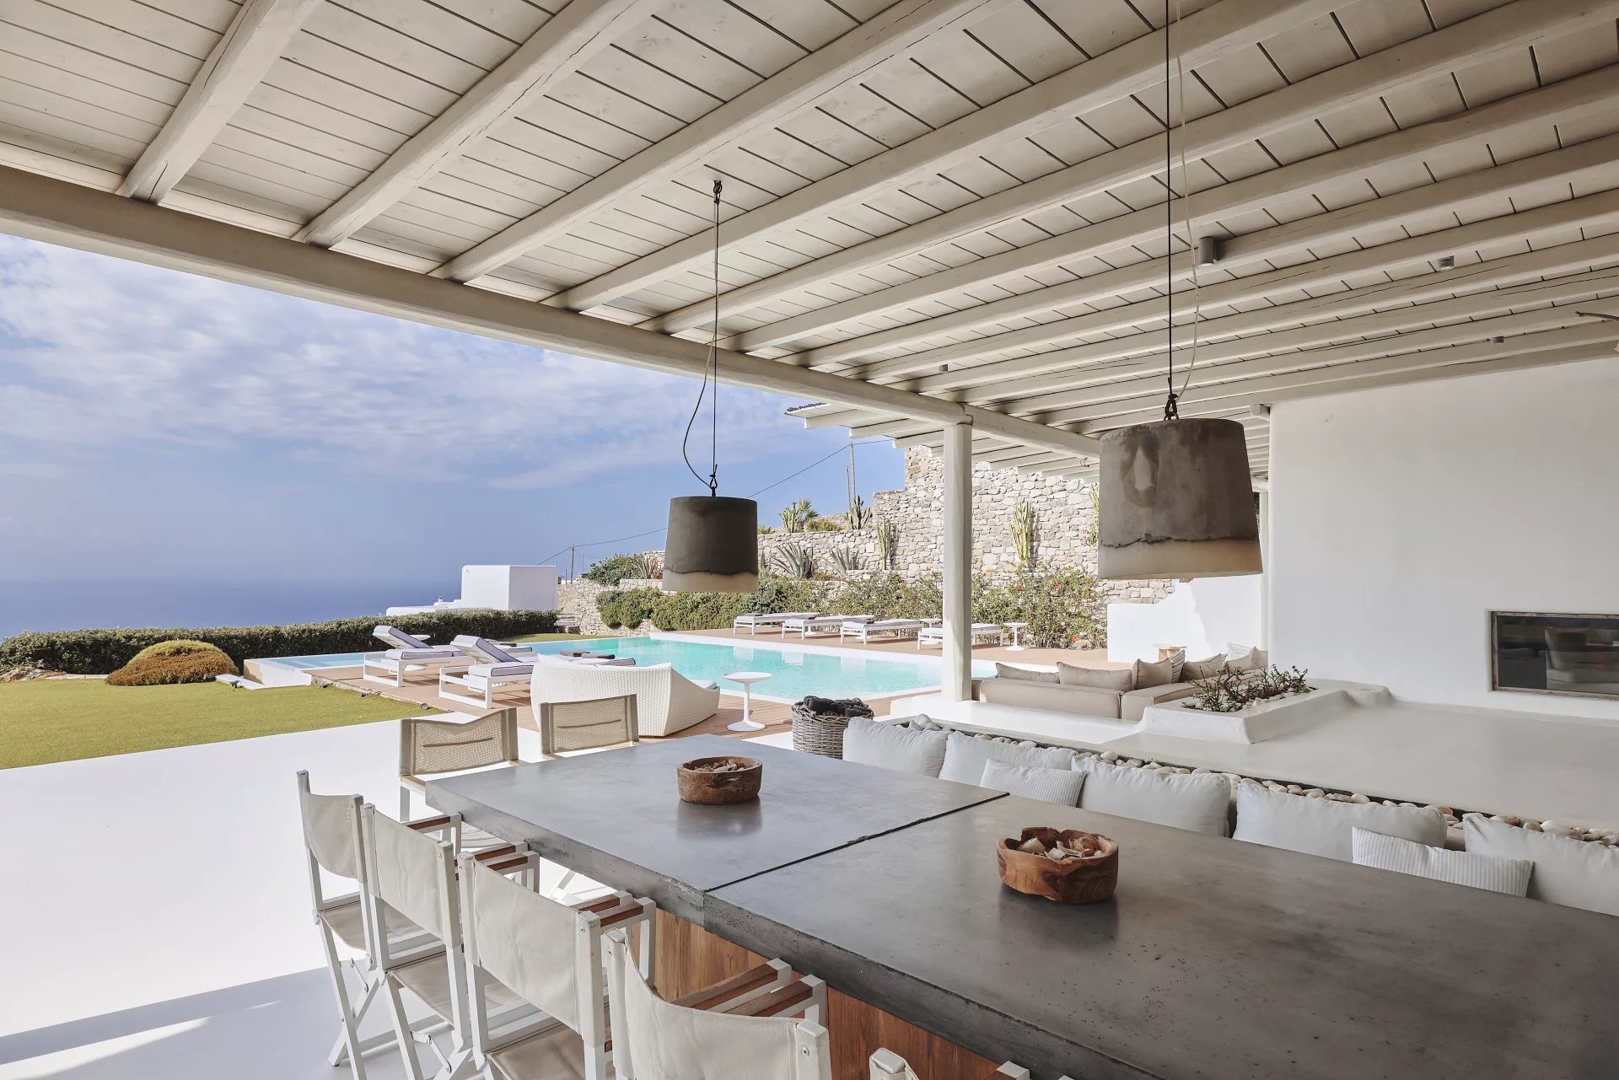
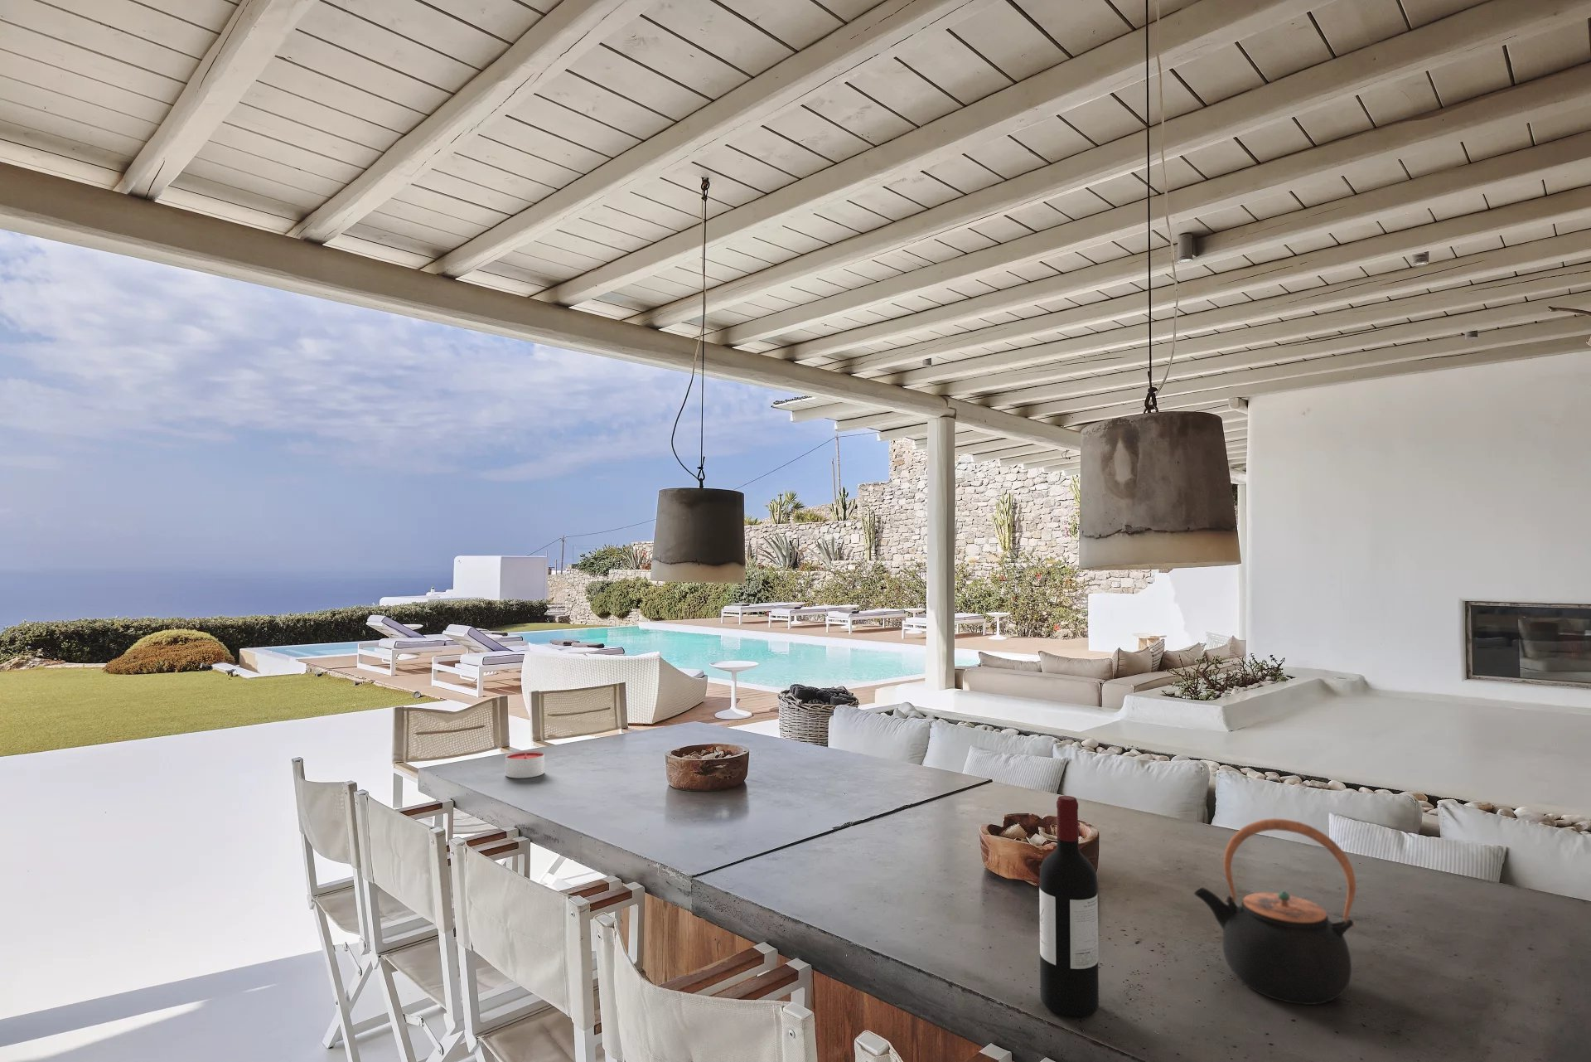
+ candle (525, 763)
+ teapot (1271, 898)
+ wine bottle (1069, 901)
